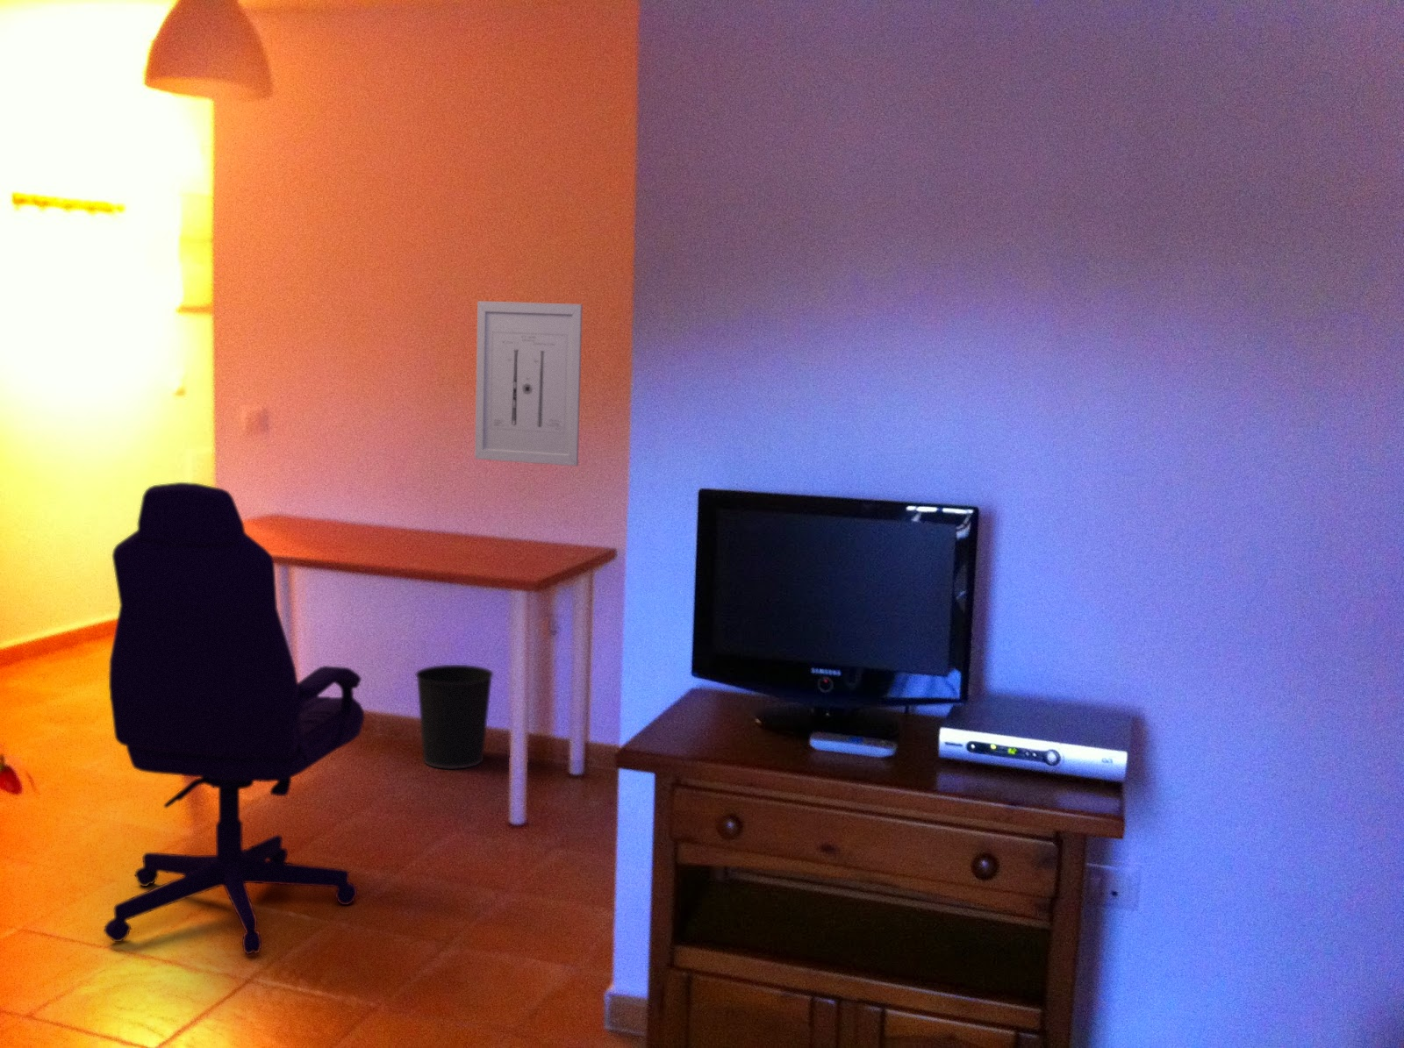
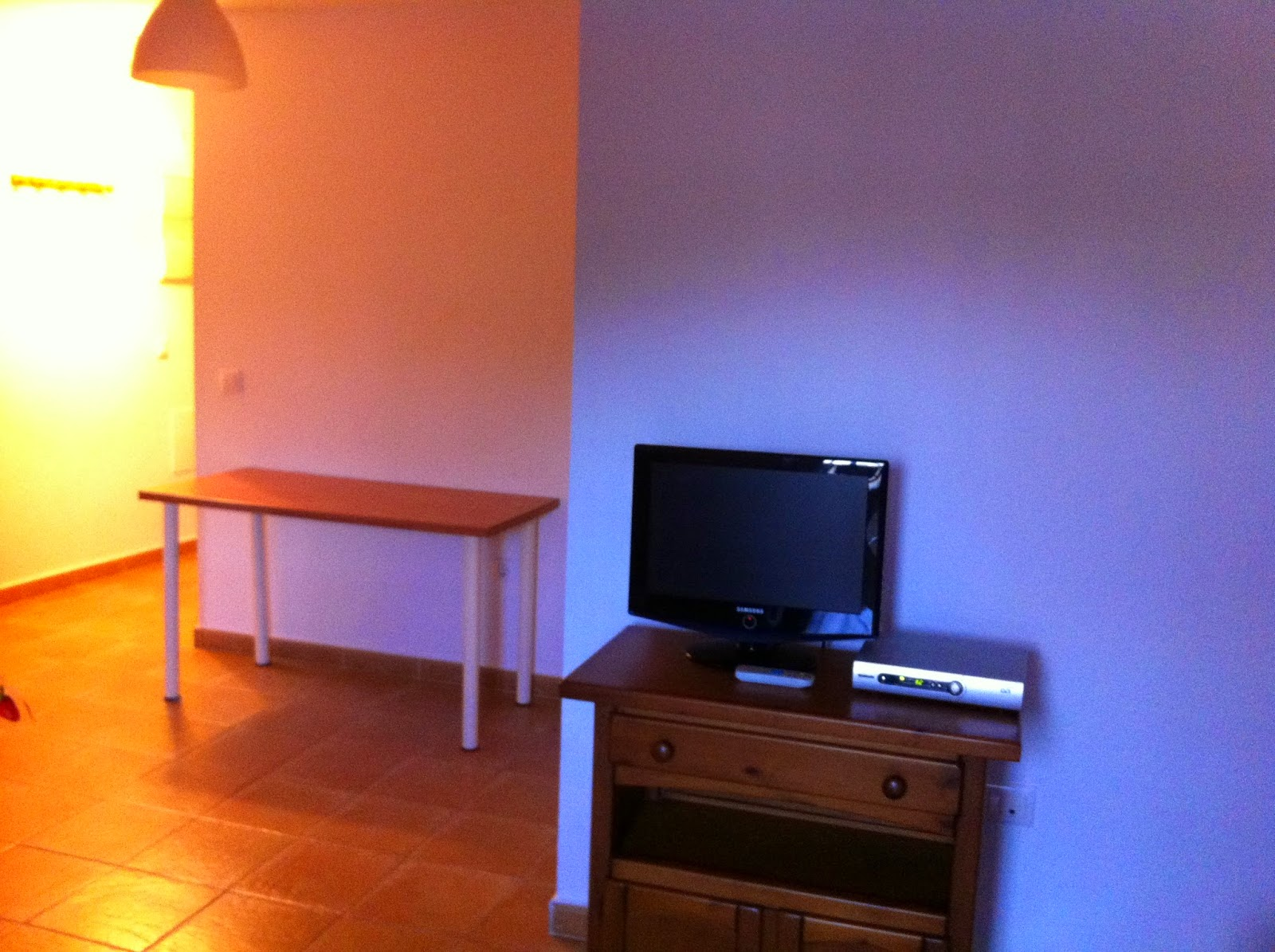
- office chair (237, 691)
- wastebasket (454, 717)
- wall art (527, 382)
